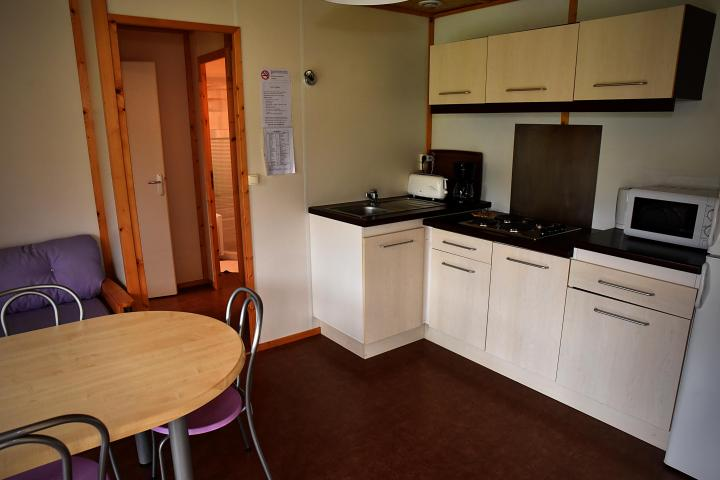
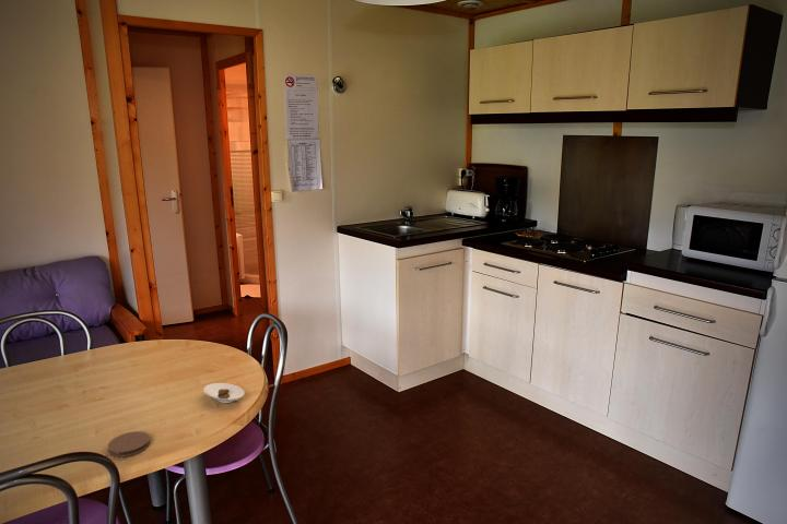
+ saucer (224, 393)
+ coaster (129, 443)
